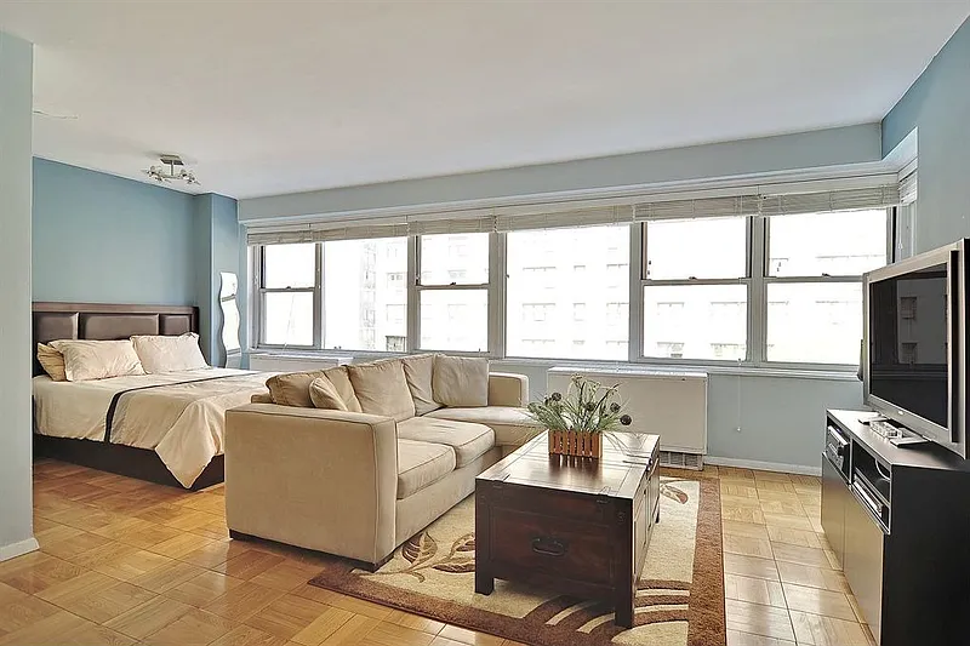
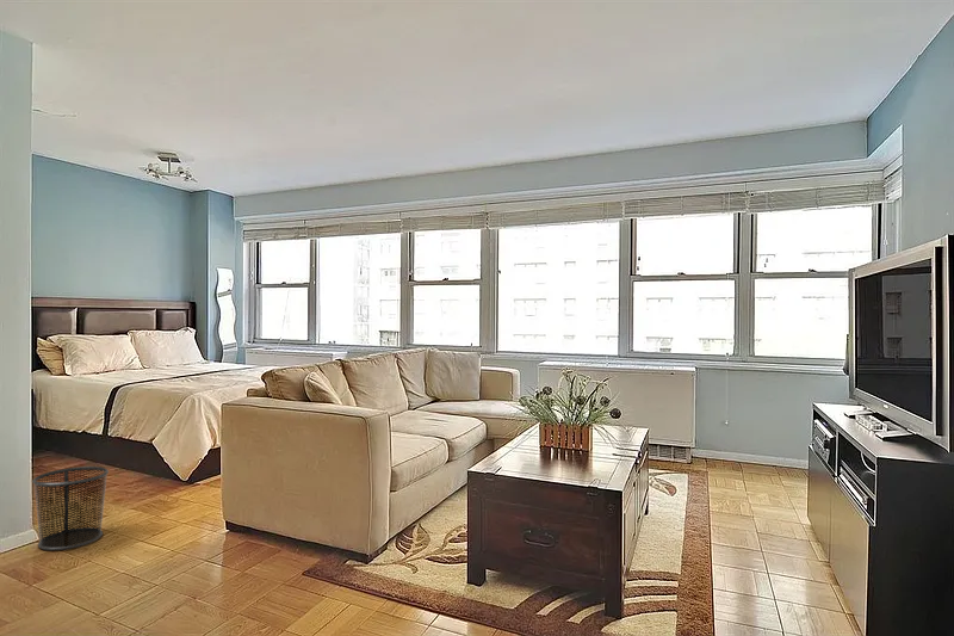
+ waste bin (70, 507)
